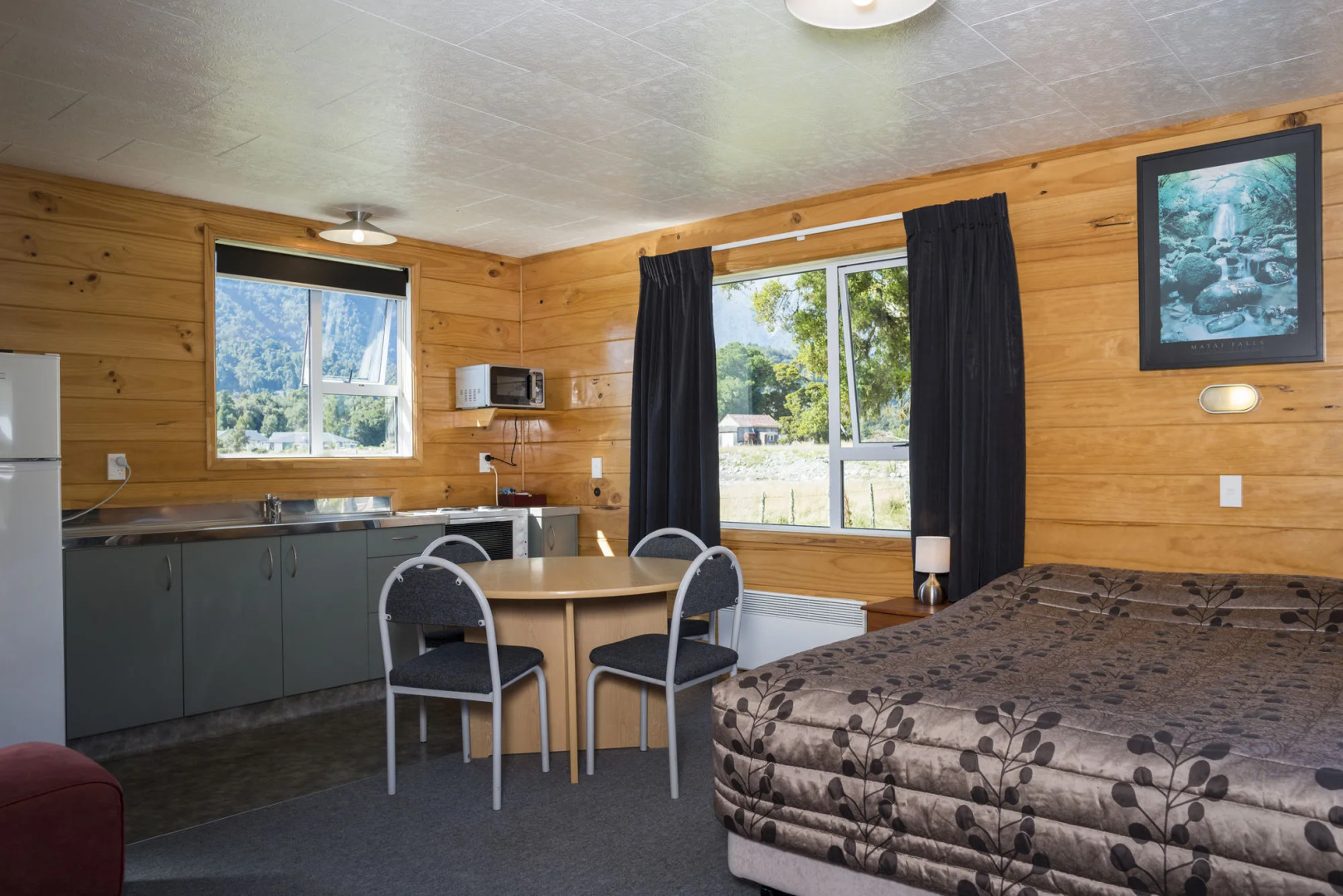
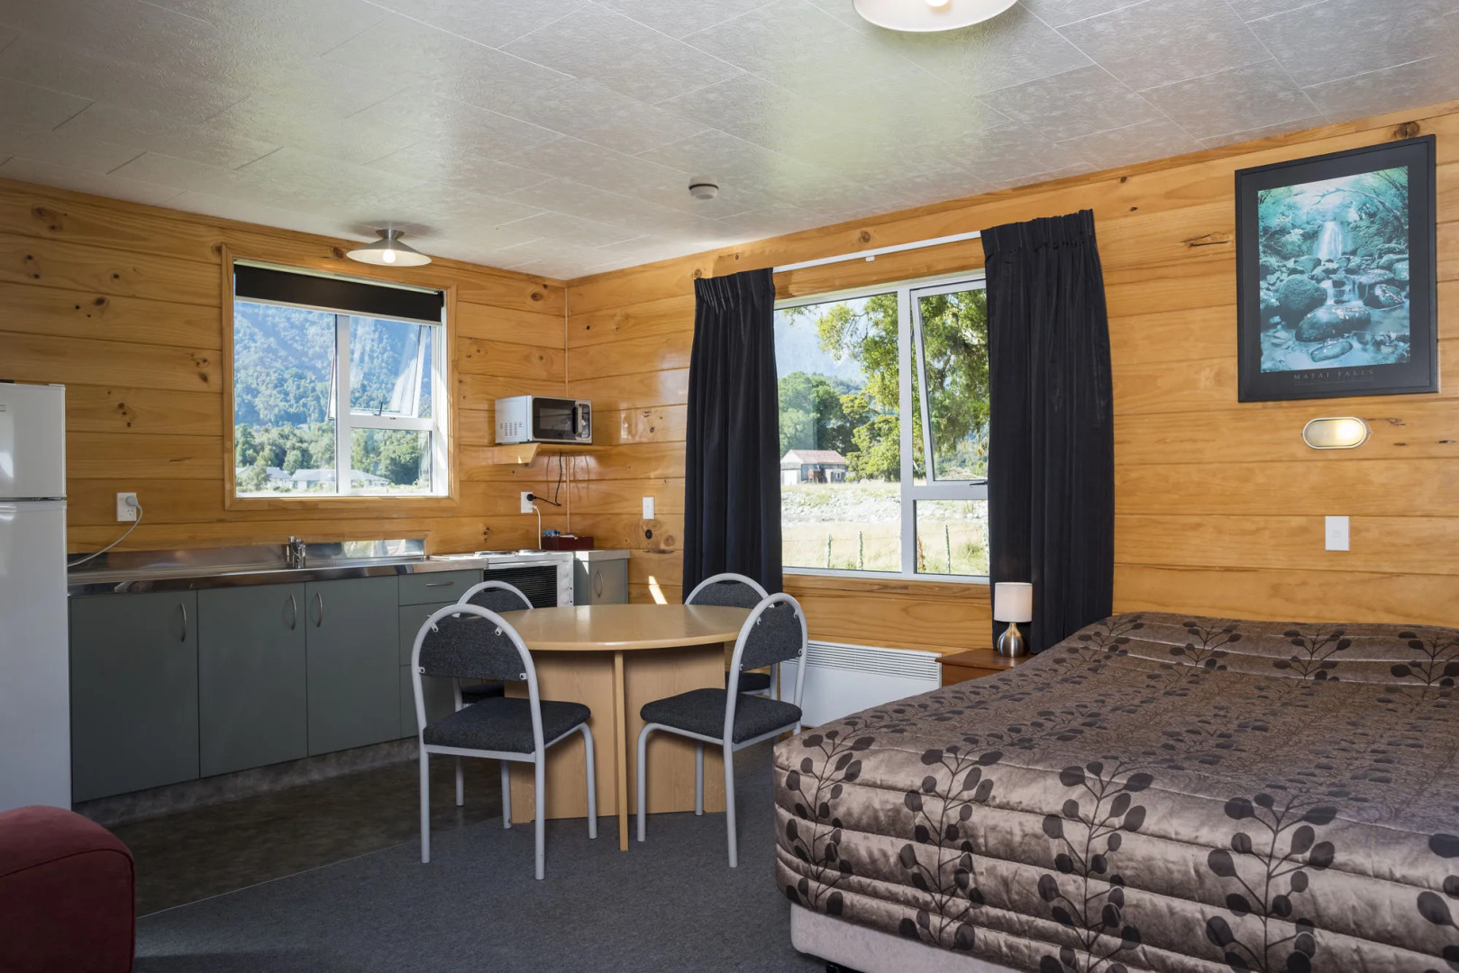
+ smoke detector (703, 188)
